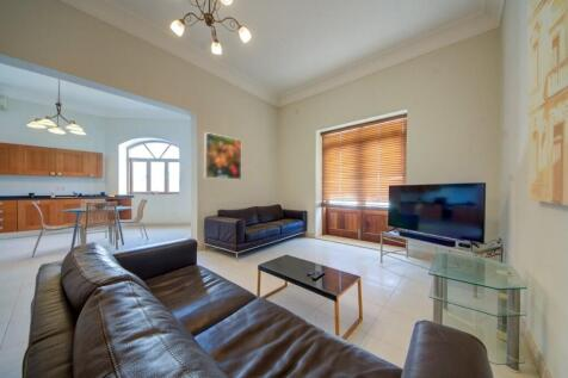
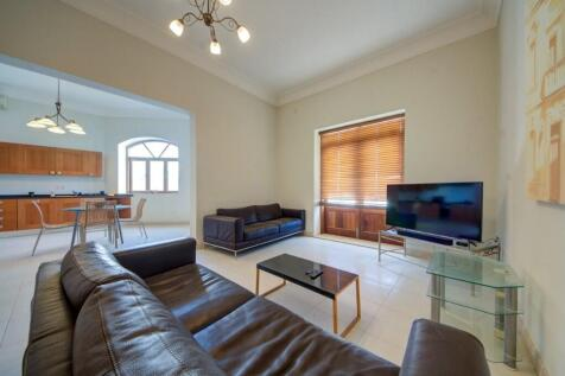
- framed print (223, 157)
